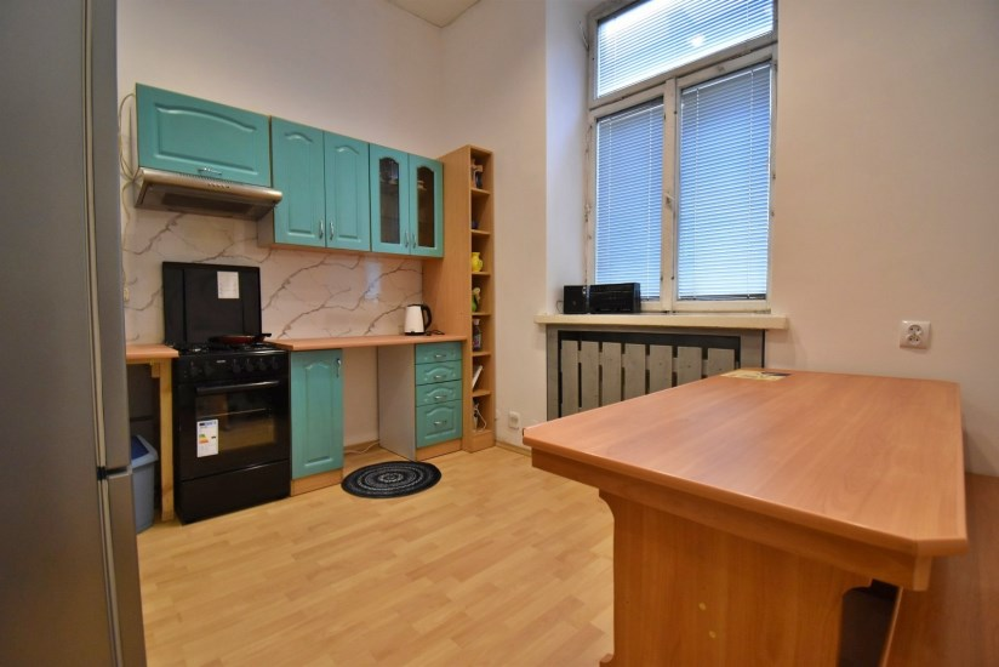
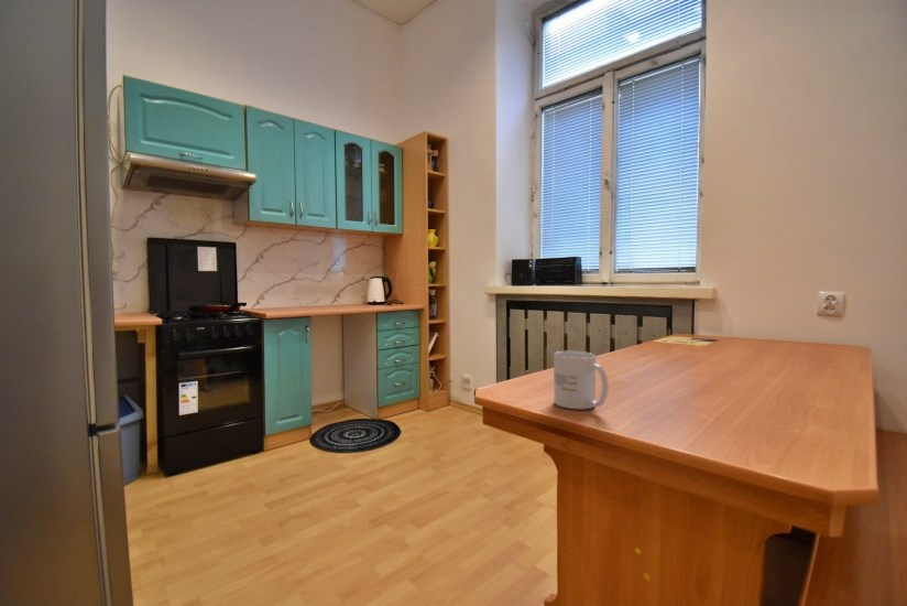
+ mug (581, 380)
